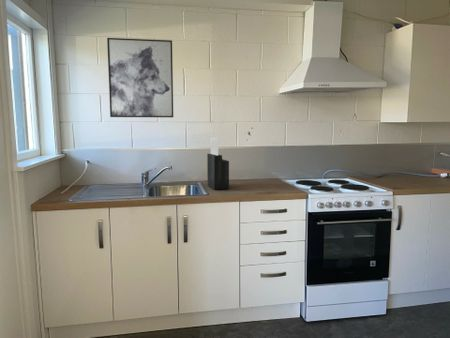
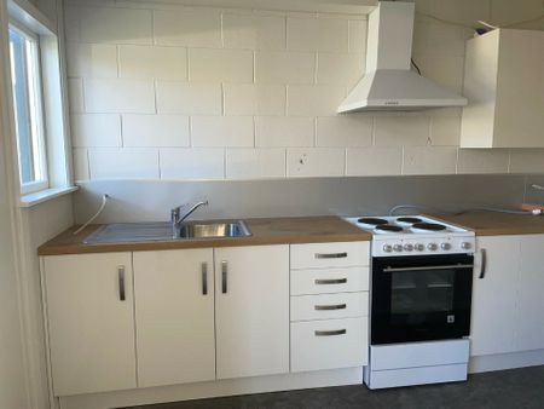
- knife block (219, 162)
- wall art (141, 78)
